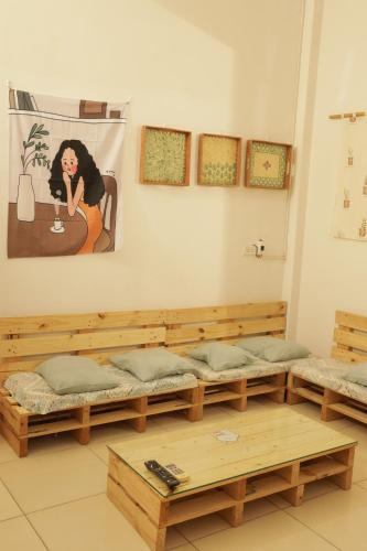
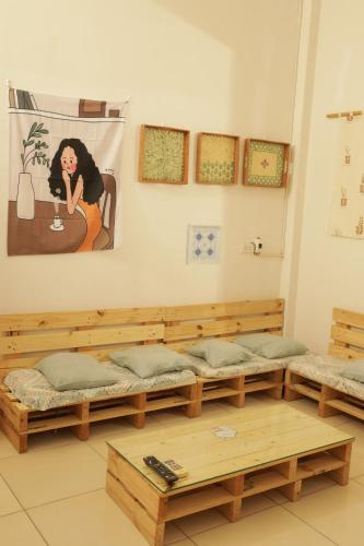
+ wall art (203, 244)
